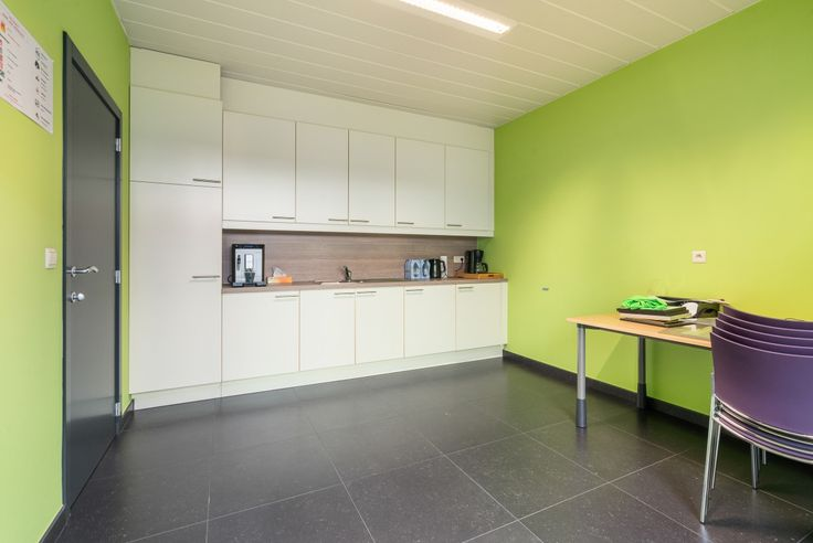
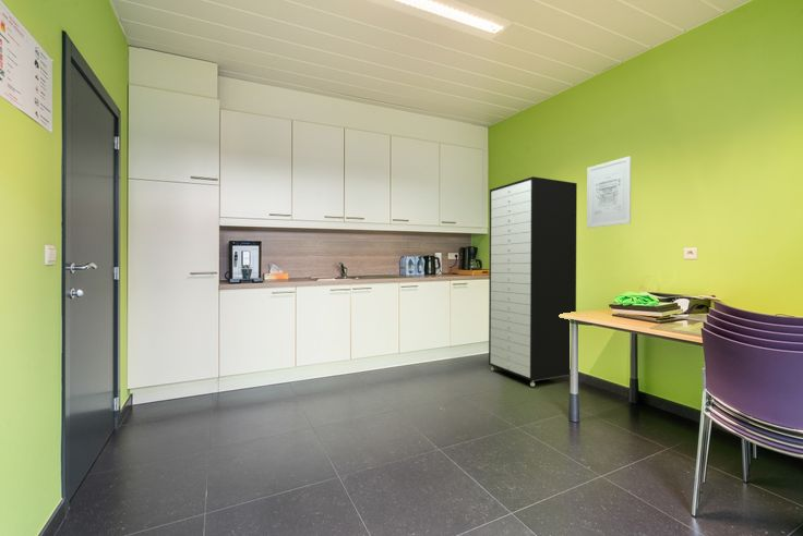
+ wall art (608, 194)
+ storage cabinet (530, 280)
